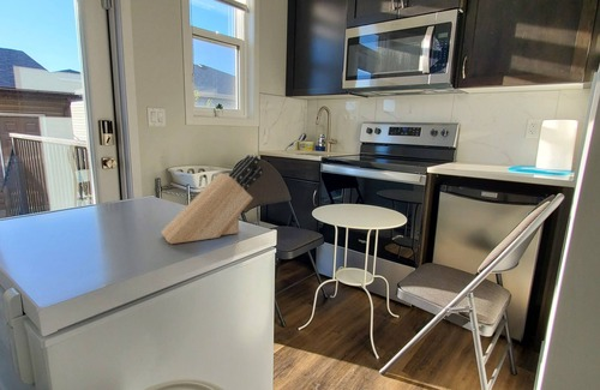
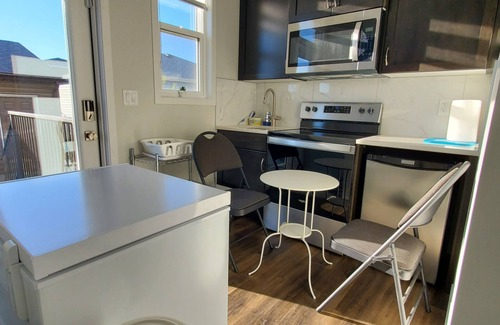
- knife block (215, 194)
